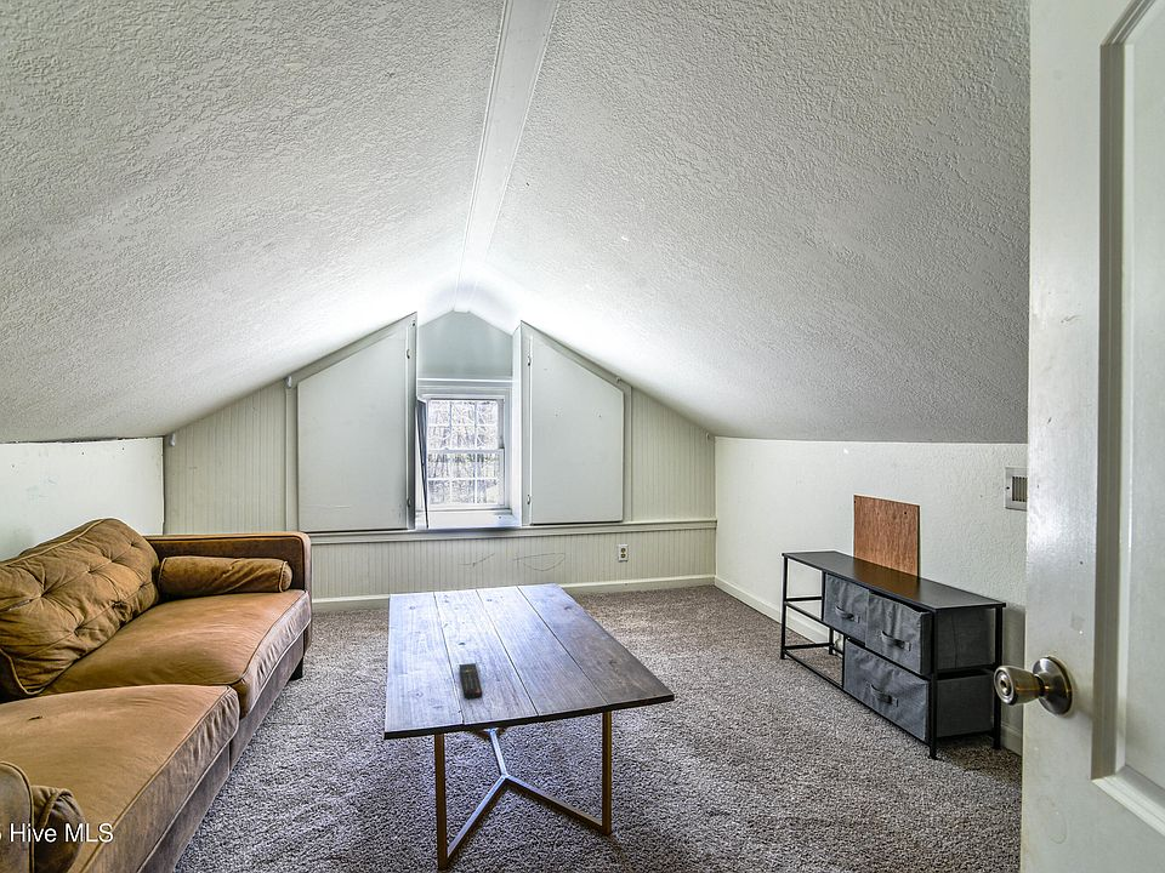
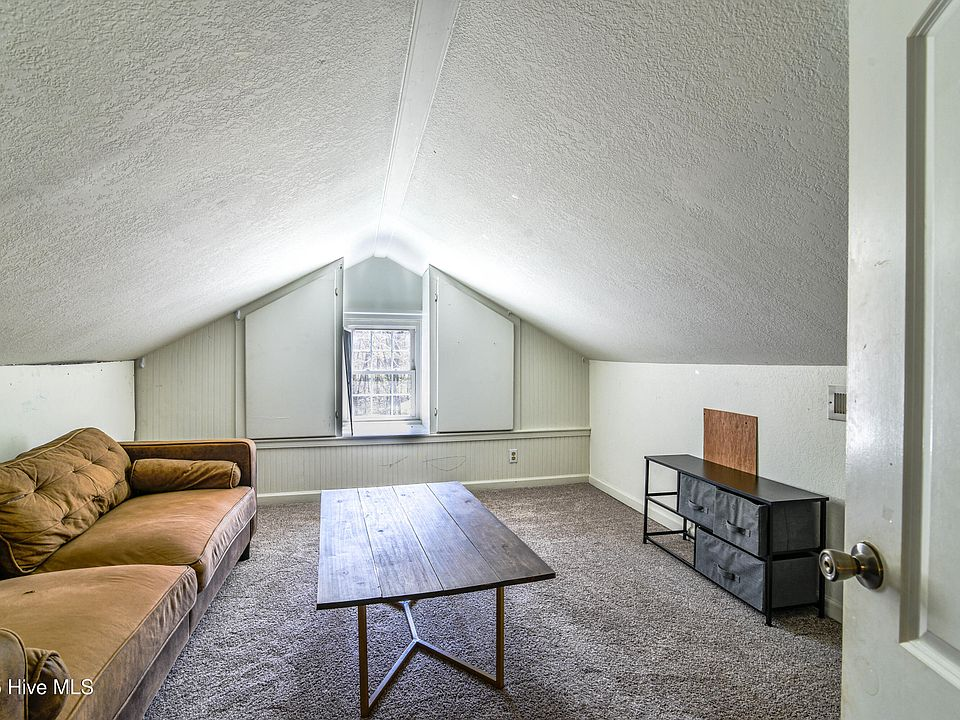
- remote control (470, 680)
